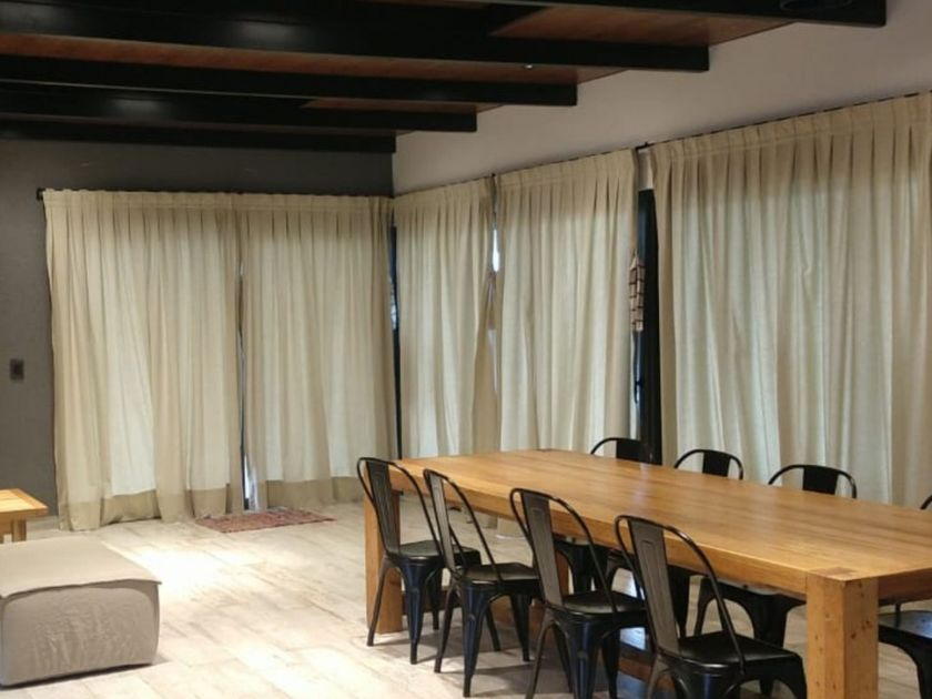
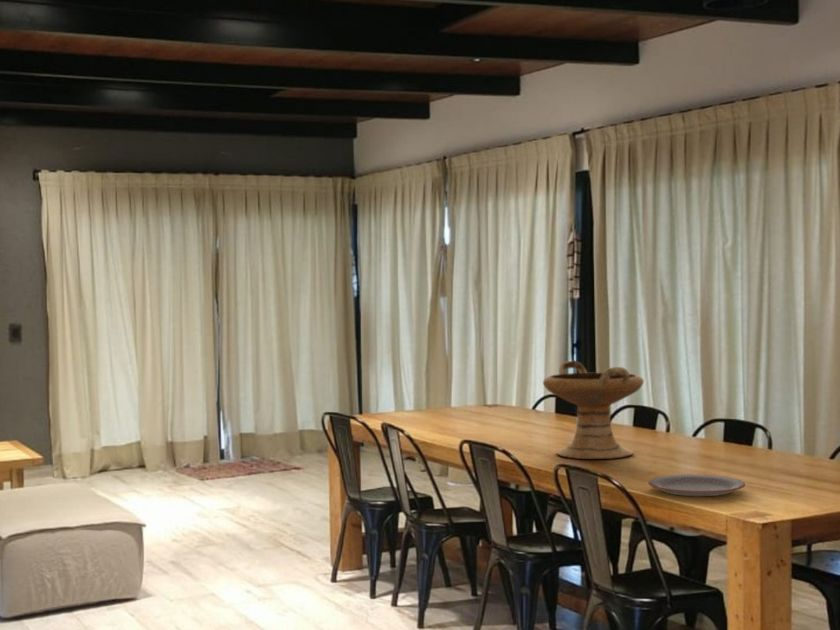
+ plate (696, 486)
+ decorative bowl (593, 408)
